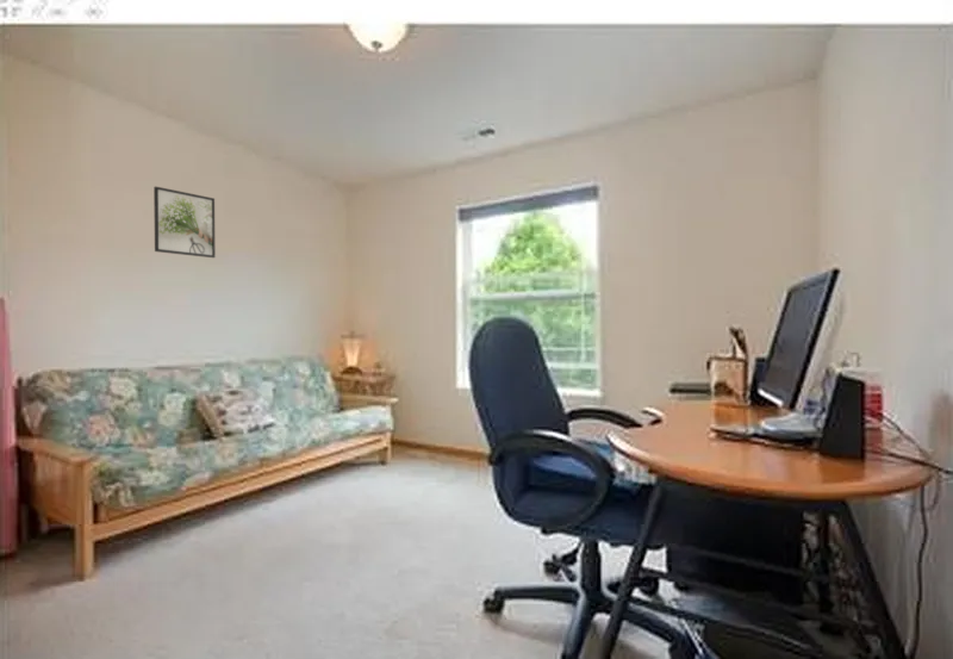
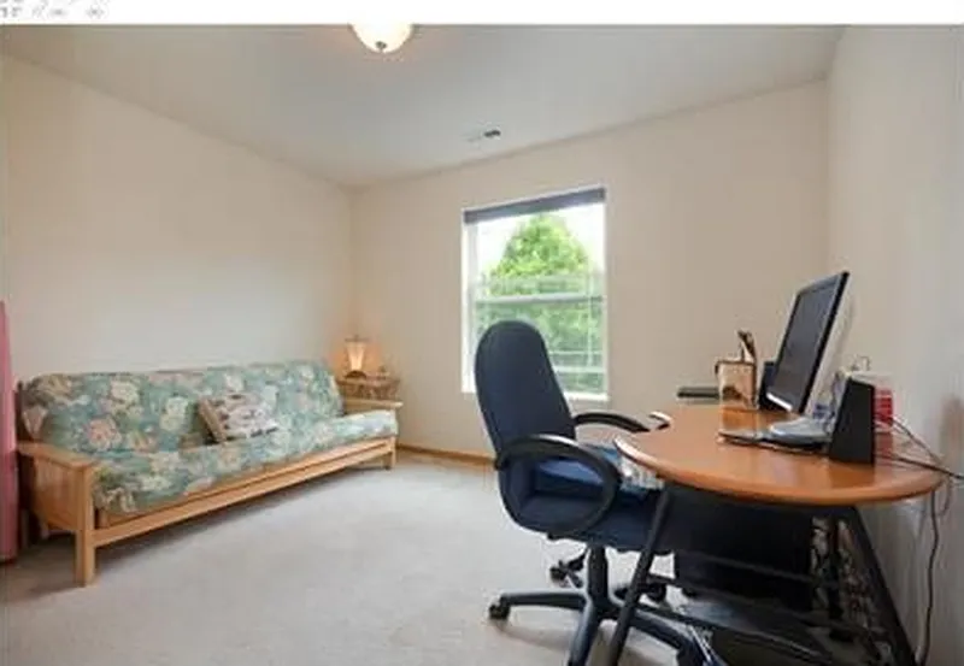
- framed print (186, 223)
